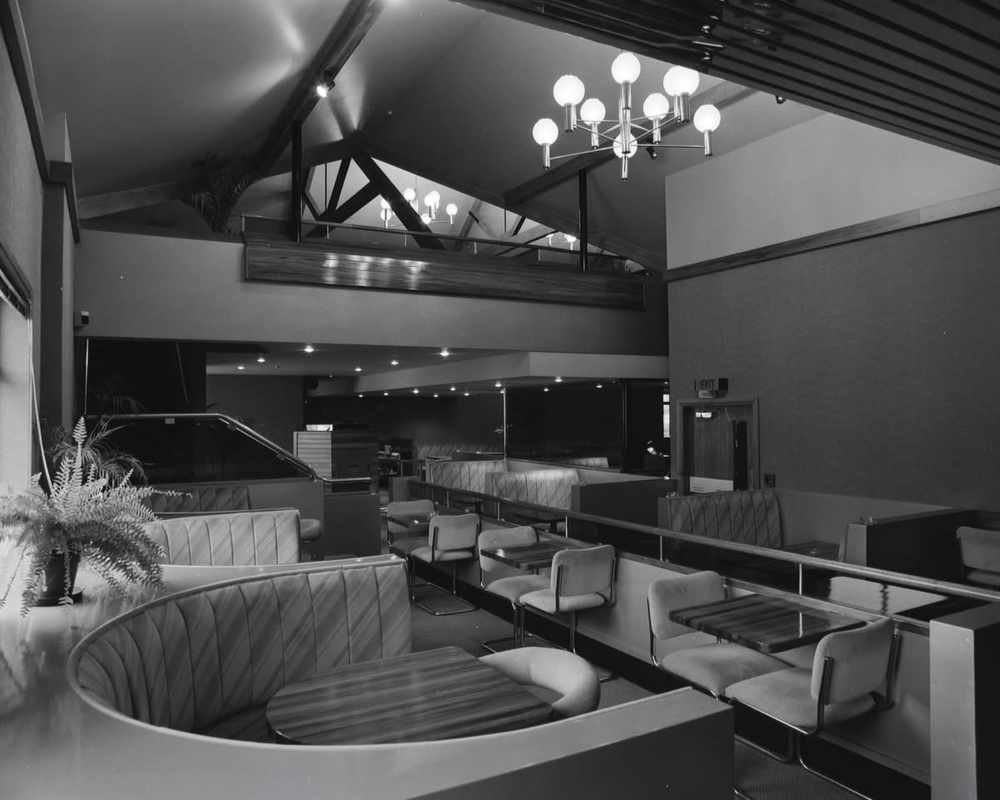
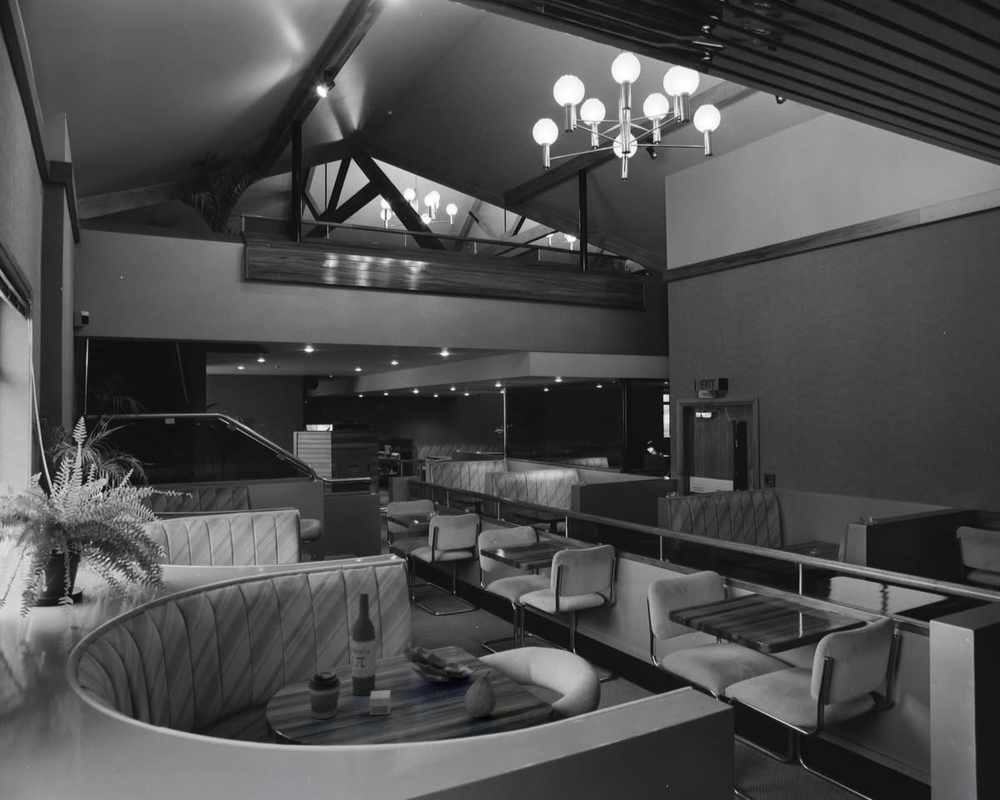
+ wine bottle (363, 642)
+ coffee cup (324, 692)
+ small box (380, 702)
+ fruit (480, 692)
+ decorative bowl (439, 661)
